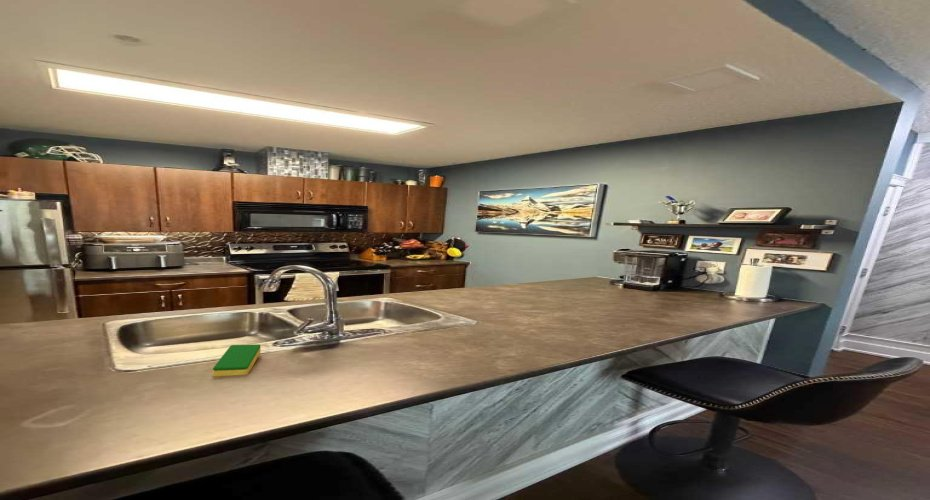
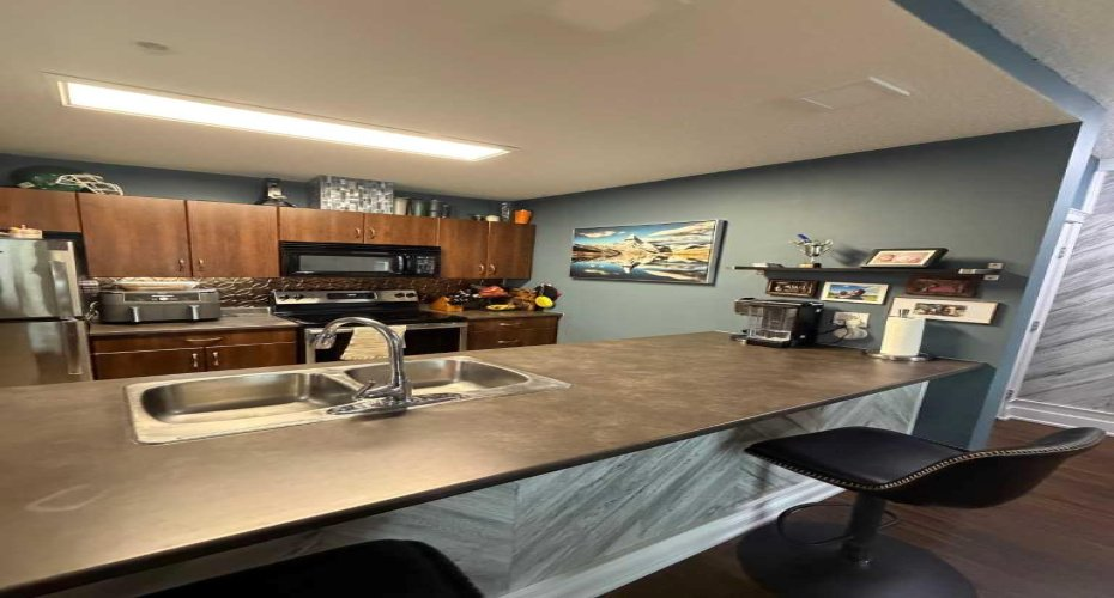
- dish sponge (238, 359)
